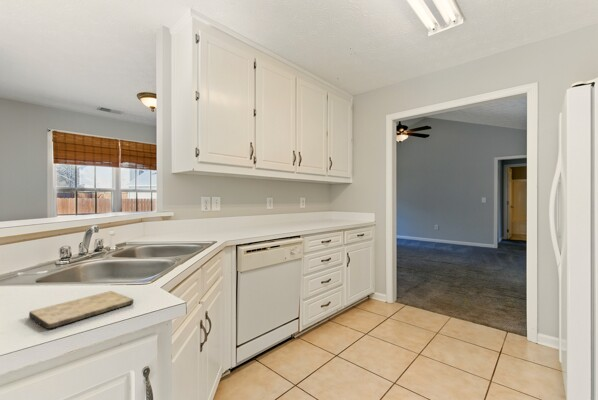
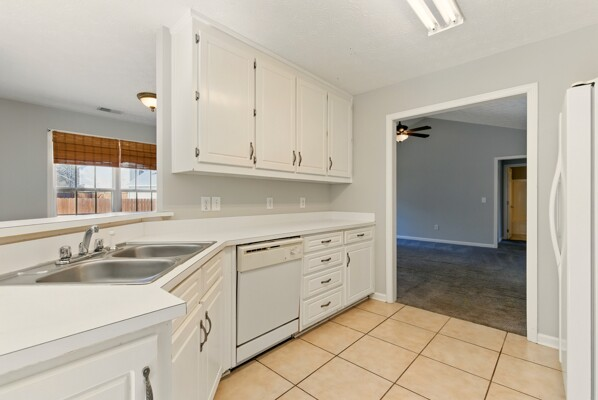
- cutting board (84, 307)
